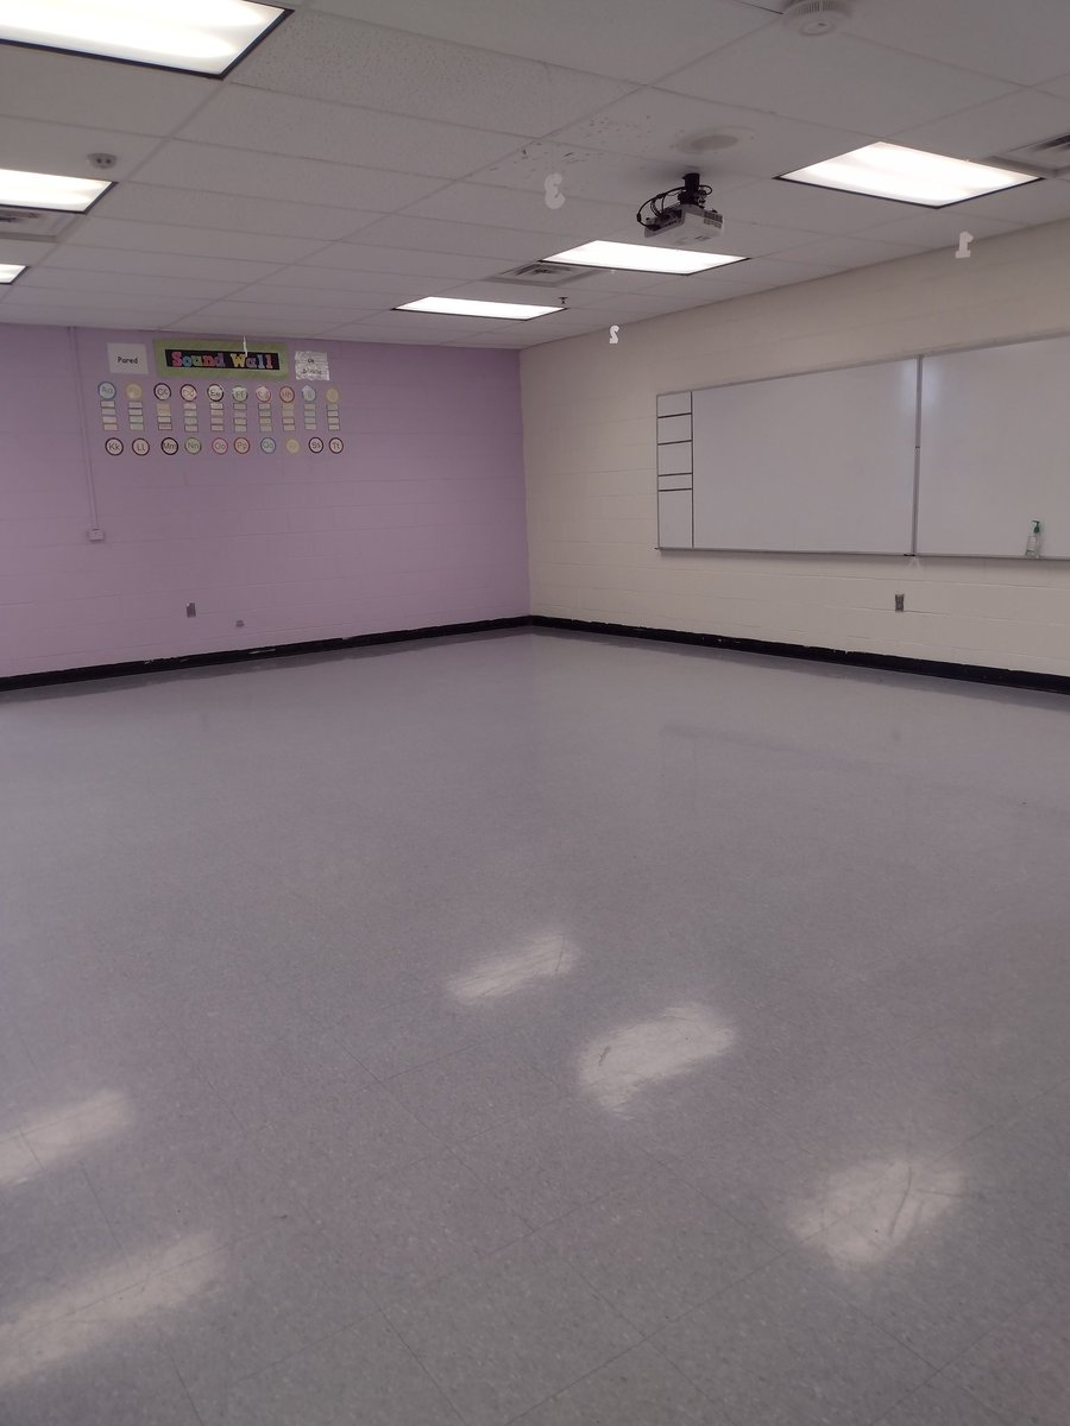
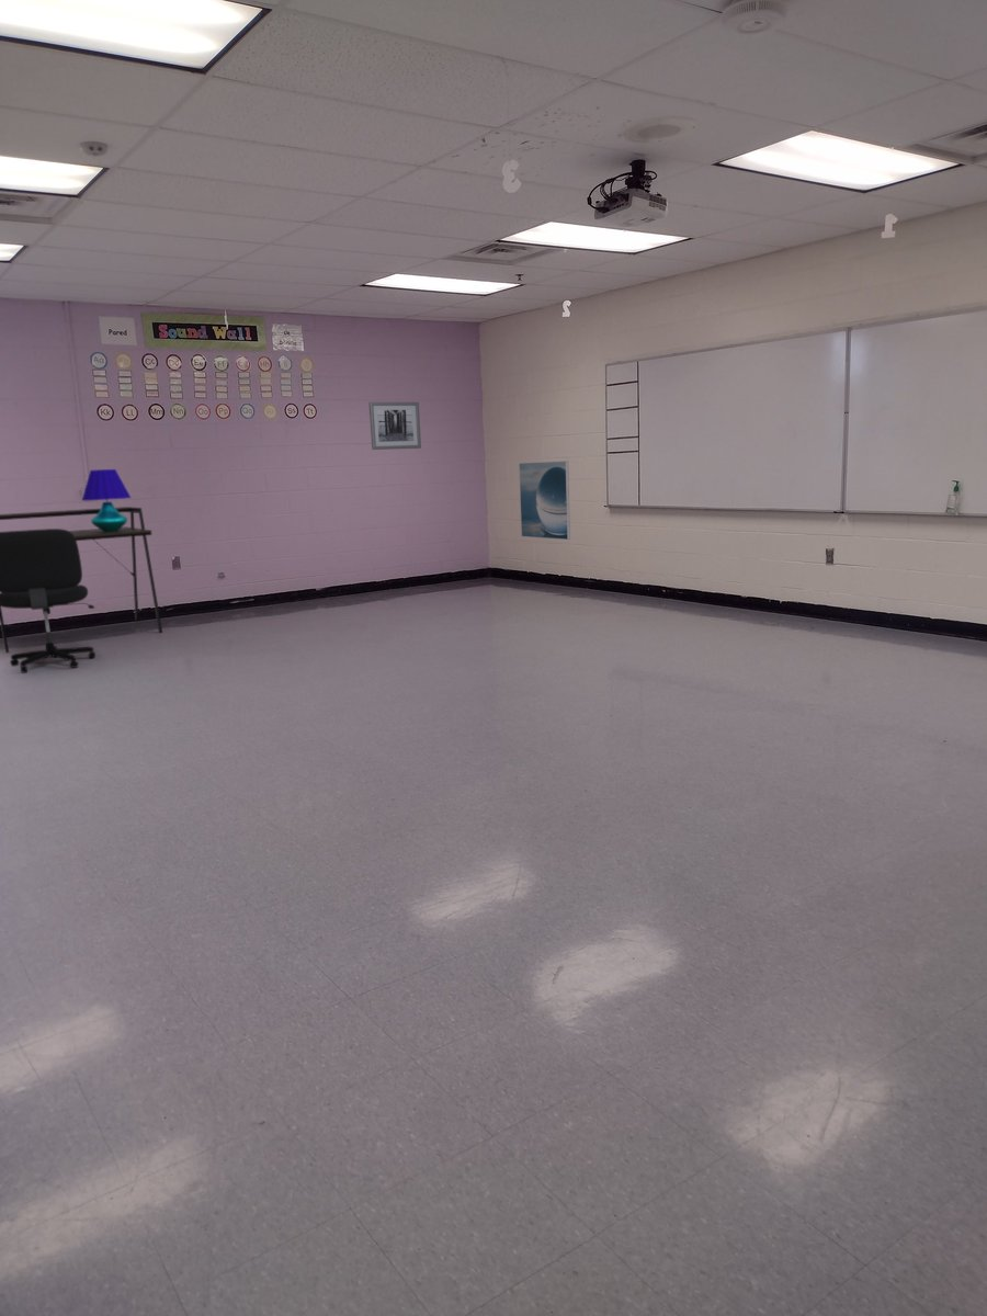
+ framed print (543, 500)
+ office chair (45, 597)
+ table lamp (106, 500)
+ desk (76, 540)
+ wall art (395, 426)
